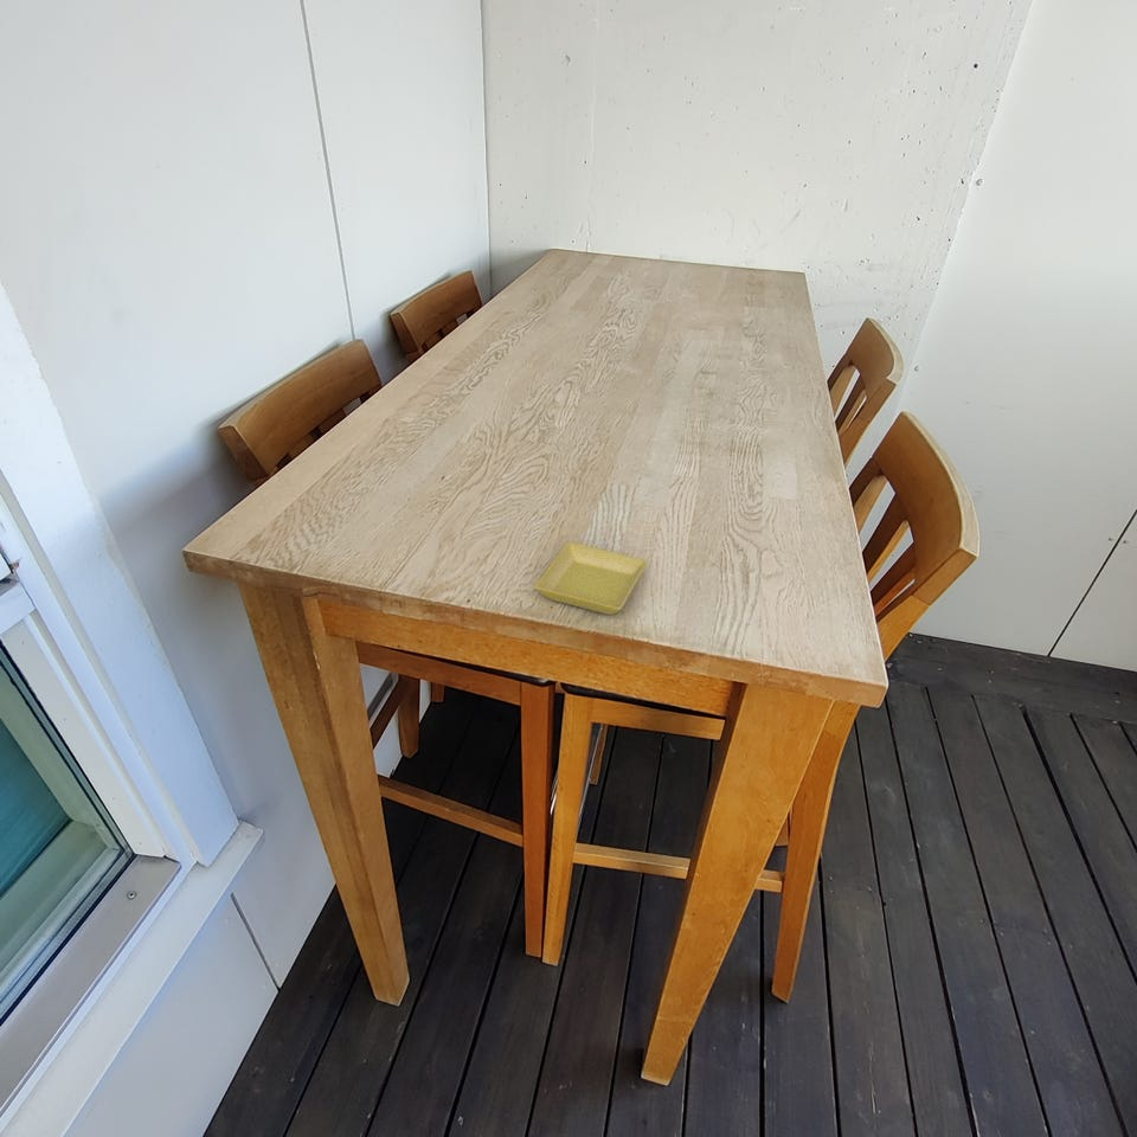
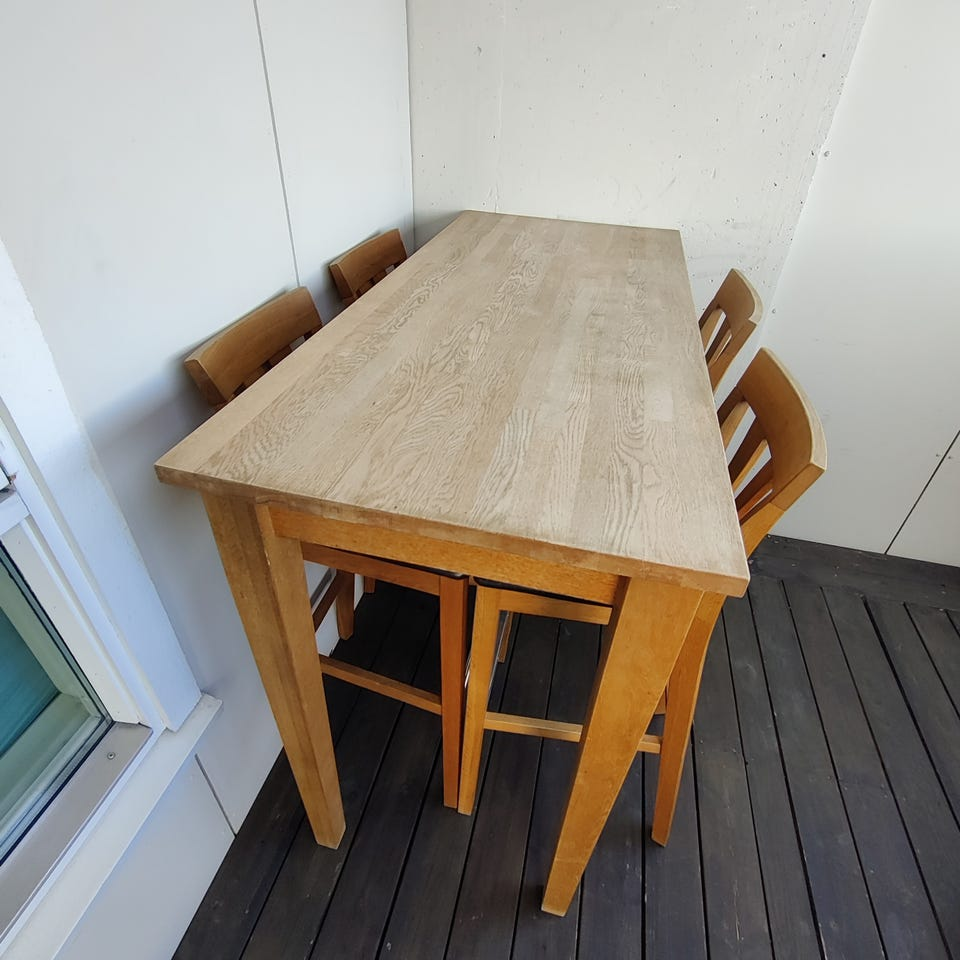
- saucer (591, 580)
